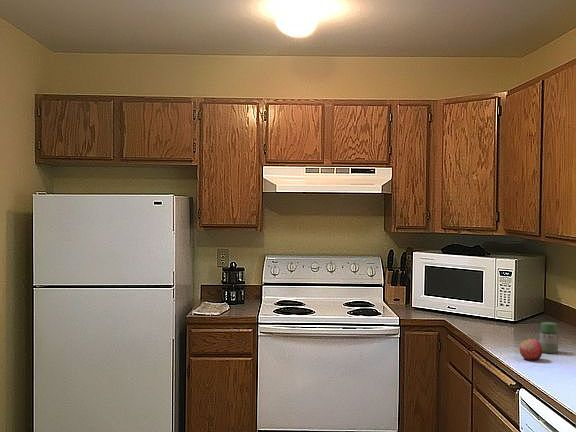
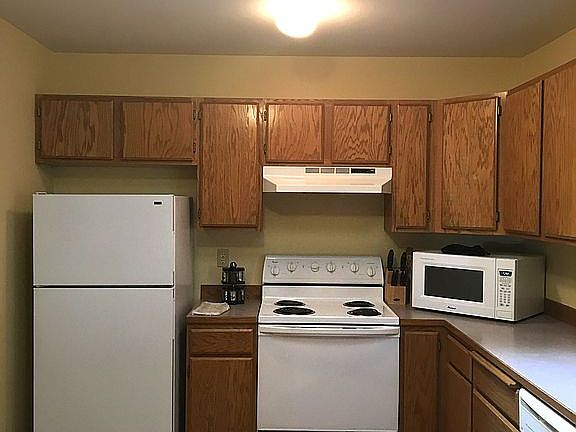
- jar (548, 337)
- apple (530, 348)
